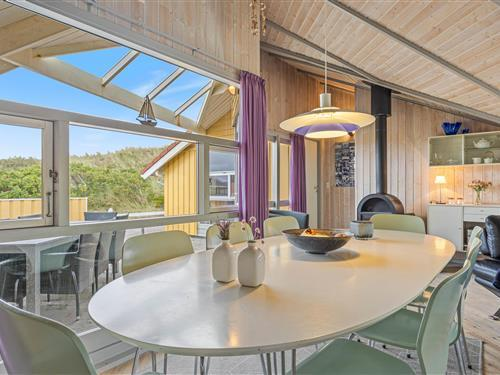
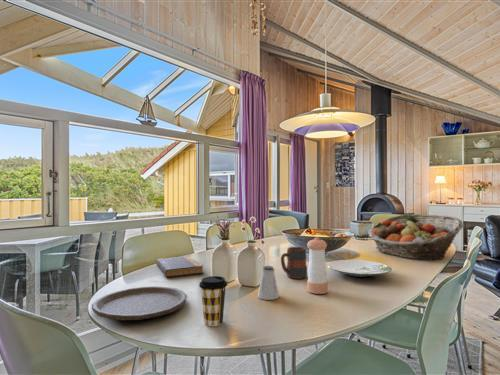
+ plate (141, 302)
+ book (178, 265)
+ mug (293, 262)
+ plate (358, 270)
+ pepper shaker (317, 264)
+ saltshaker (268, 281)
+ fruit basket (412, 234)
+ coffee cup (213, 300)
